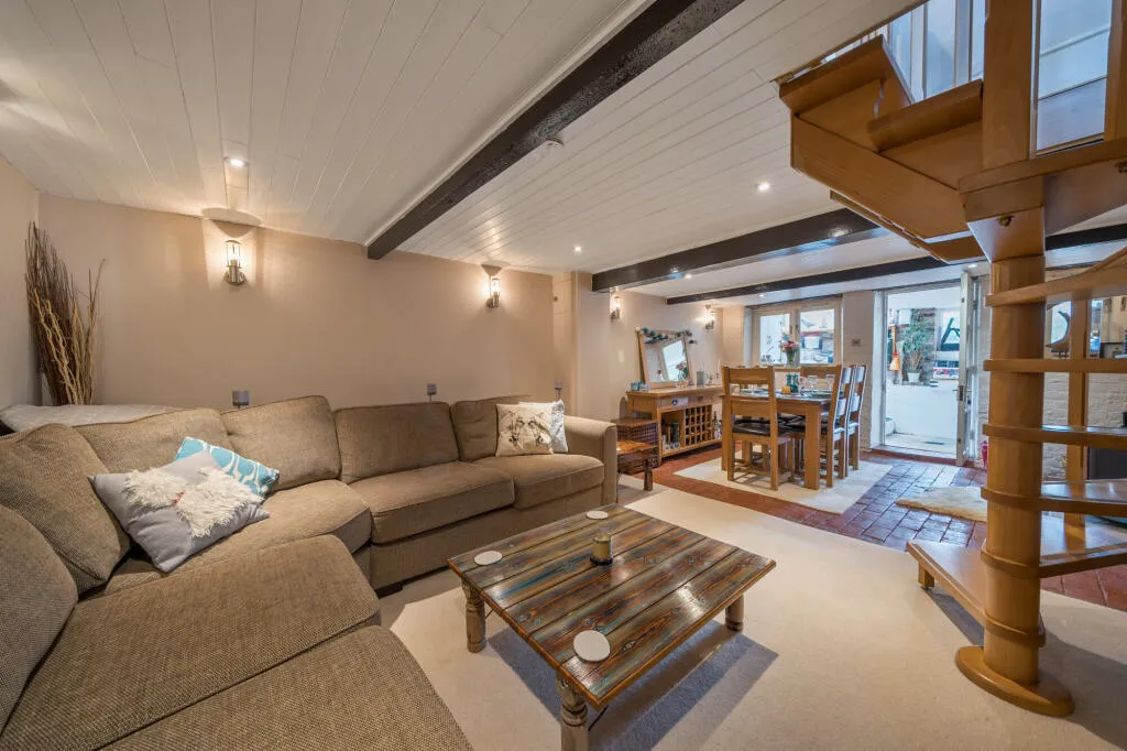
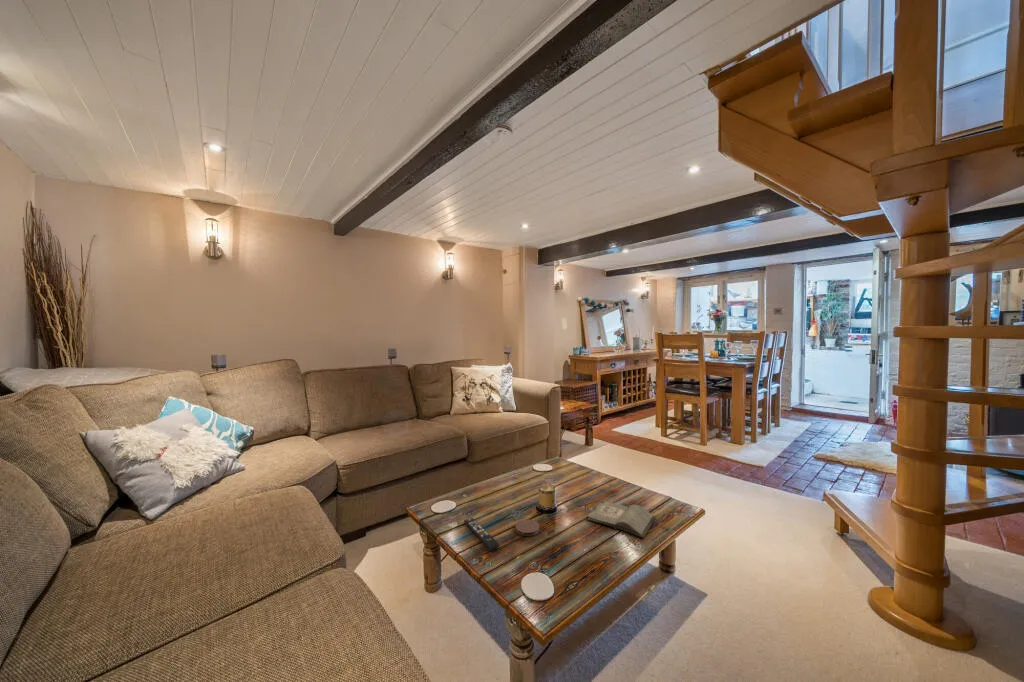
+ coaster (527, 527)
+ remote control (480, 532)
+ hardback book (620, 514)
